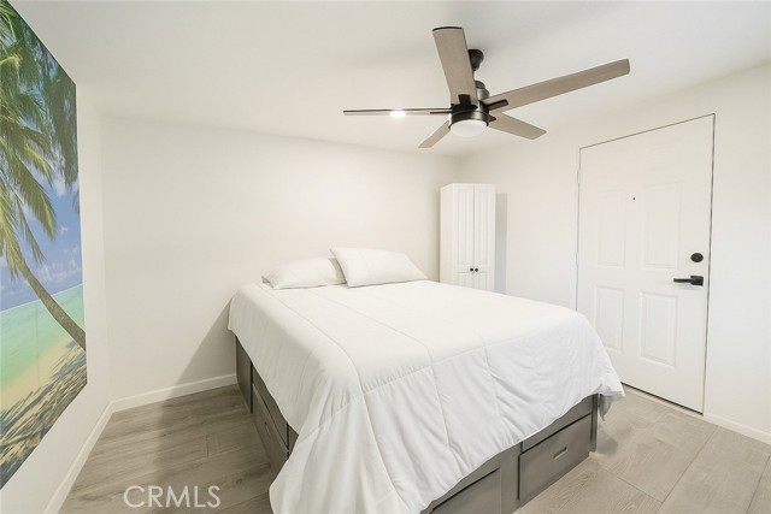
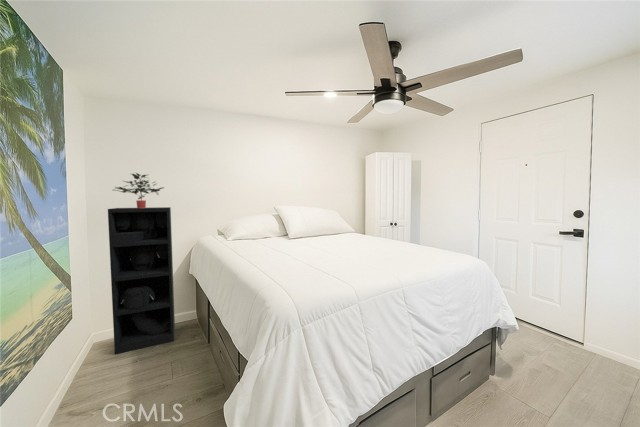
+ potted plant (139, 190)
+ shelving unit (145, 274)
